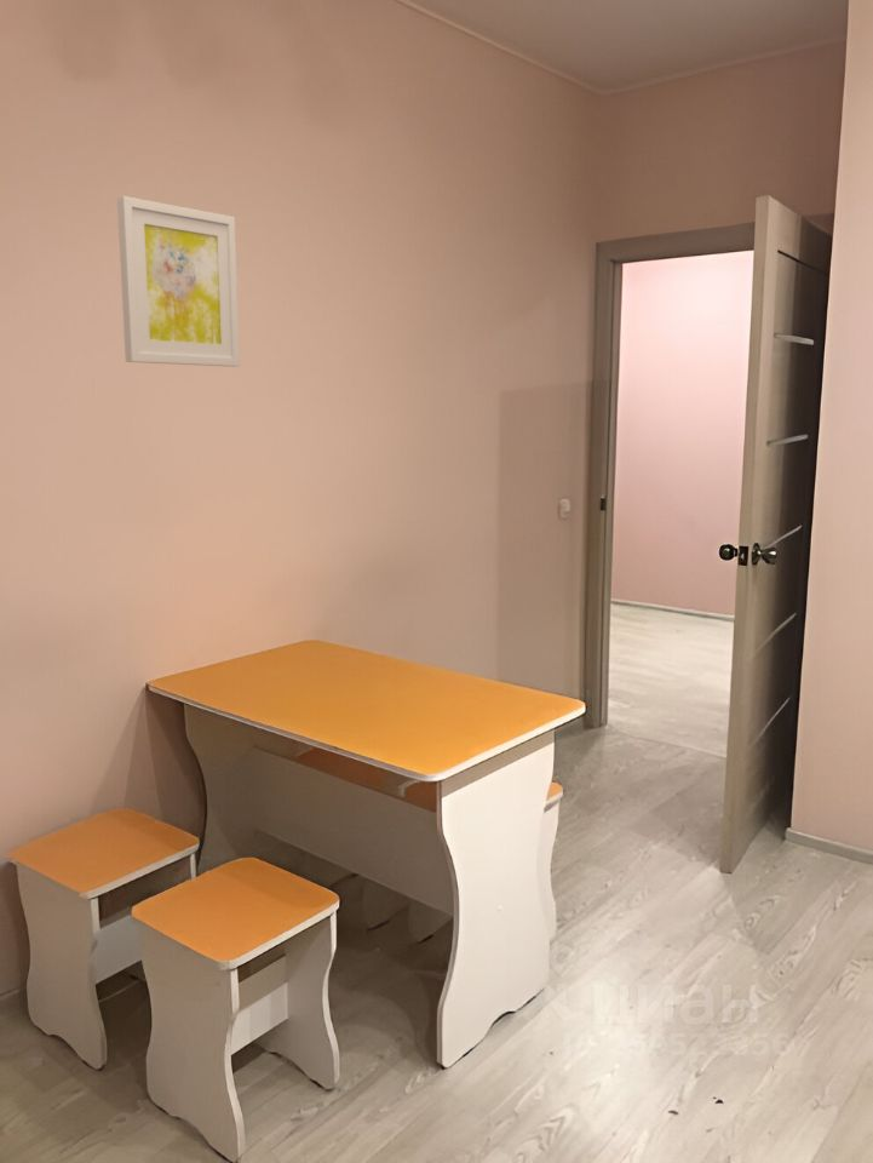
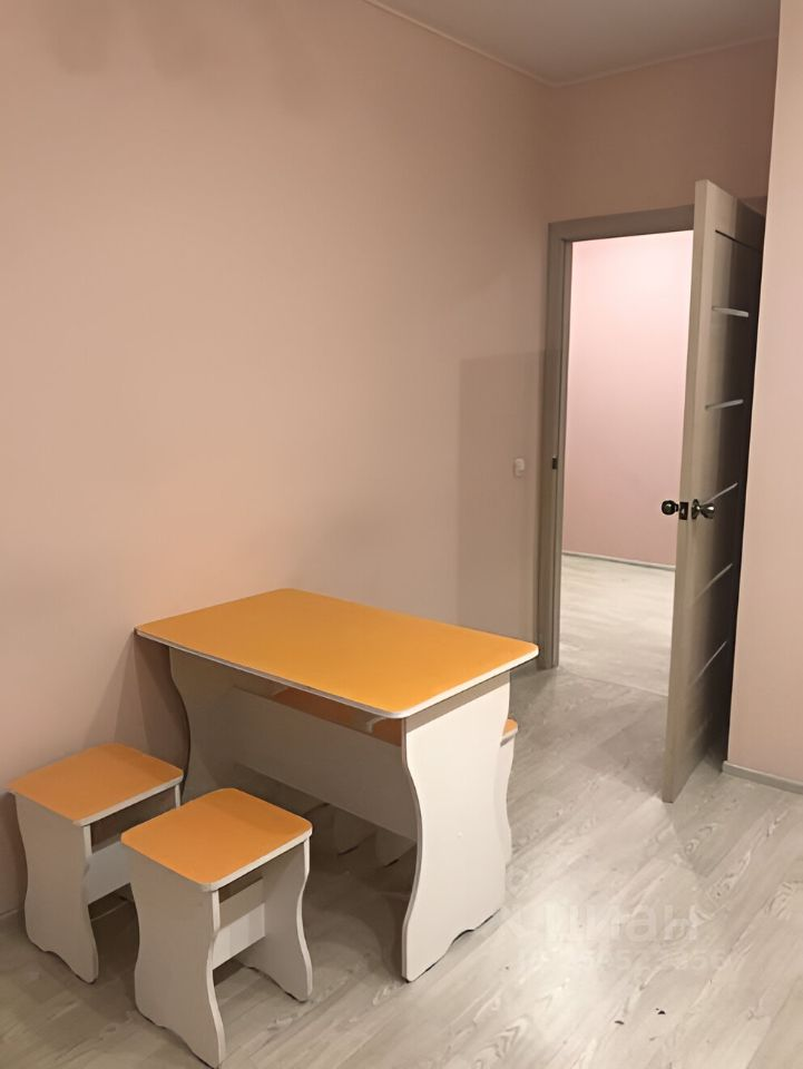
- wall art (182, 286)
